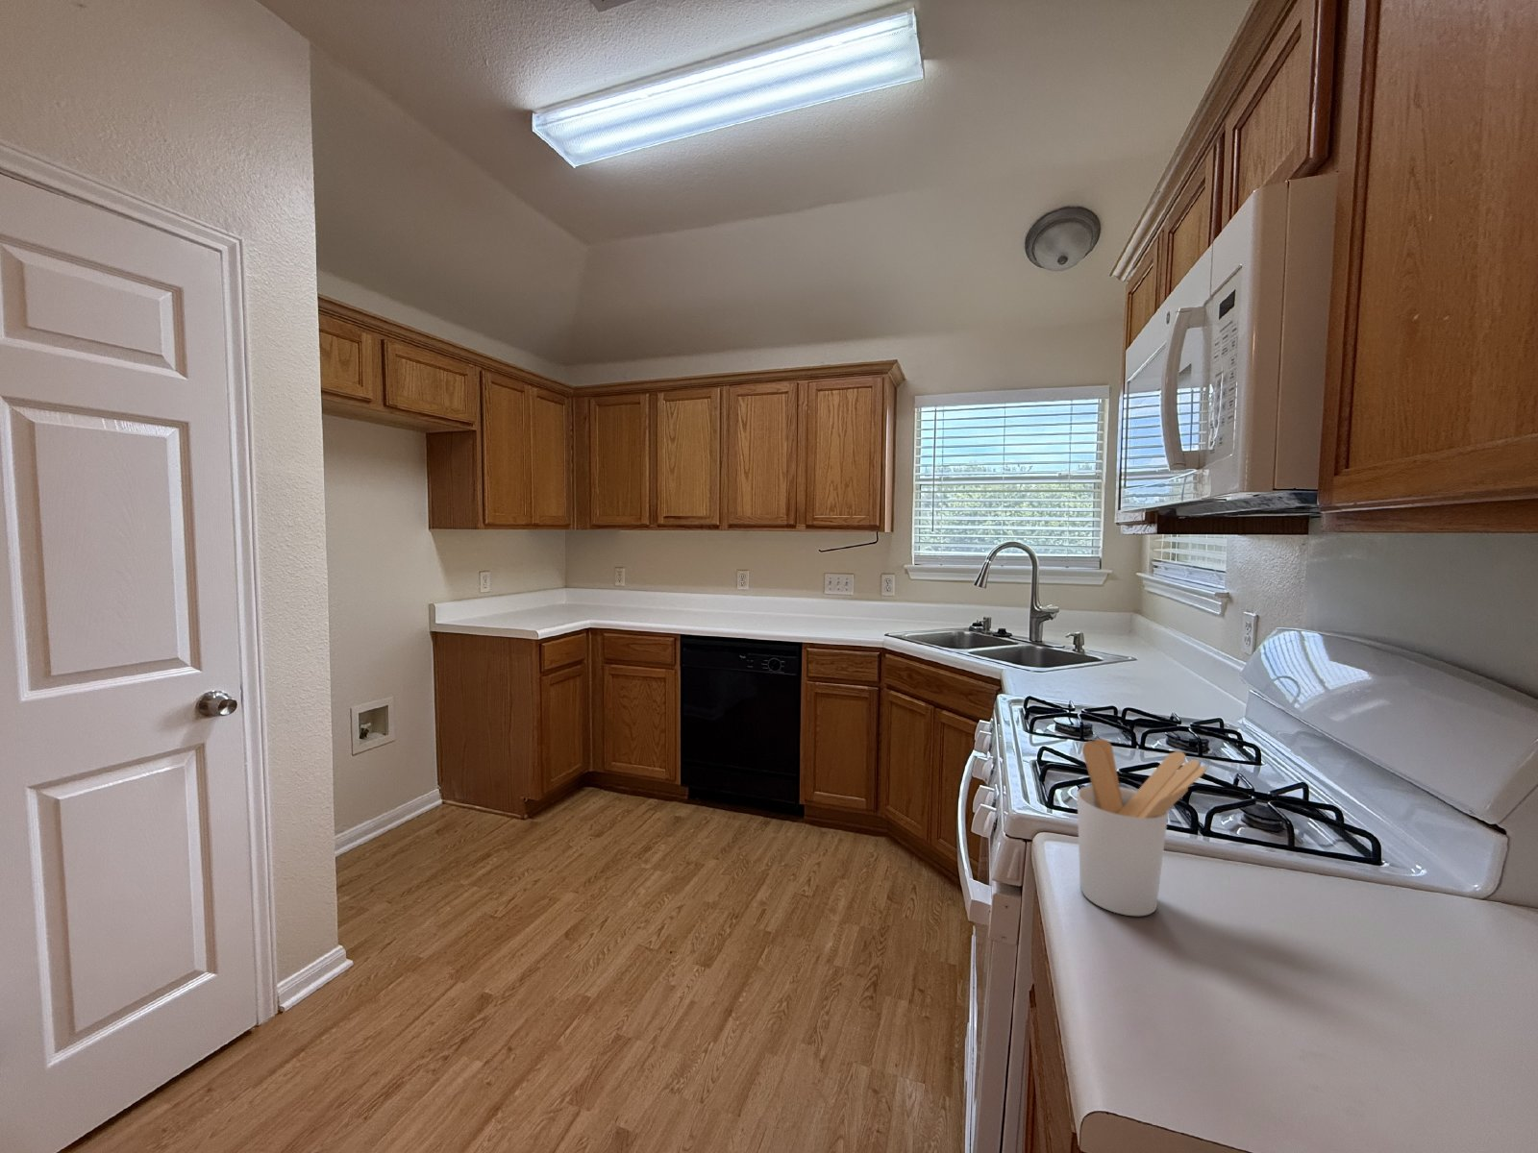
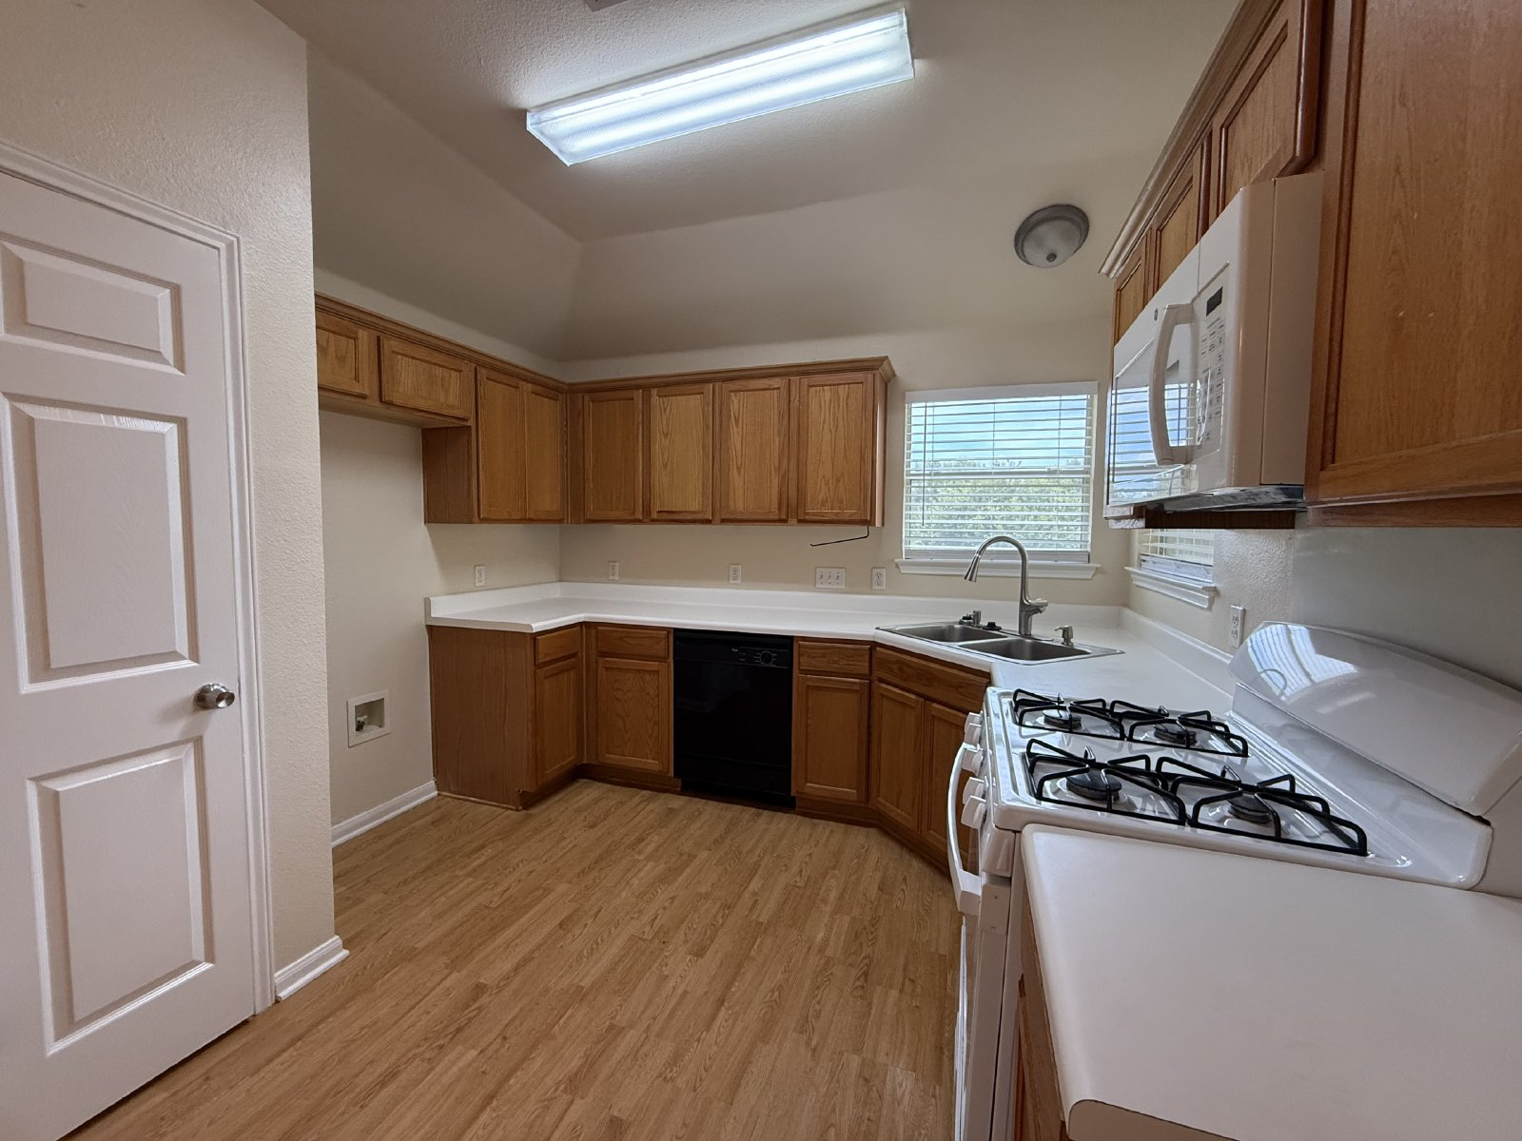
- utensil holder (1140, 824)
